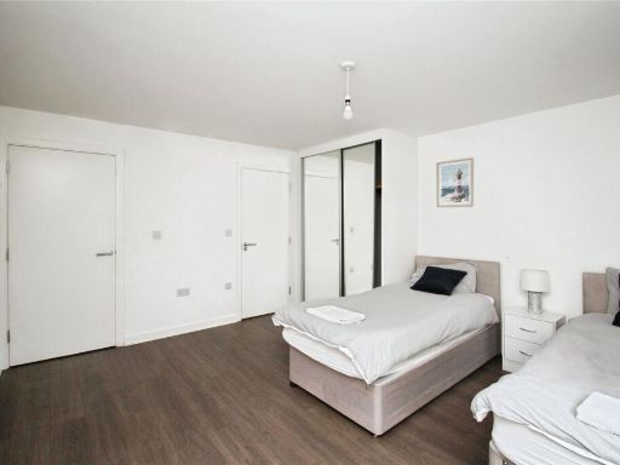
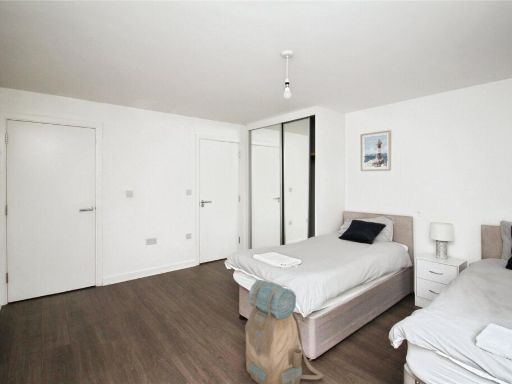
+ backpack (276, 326)
